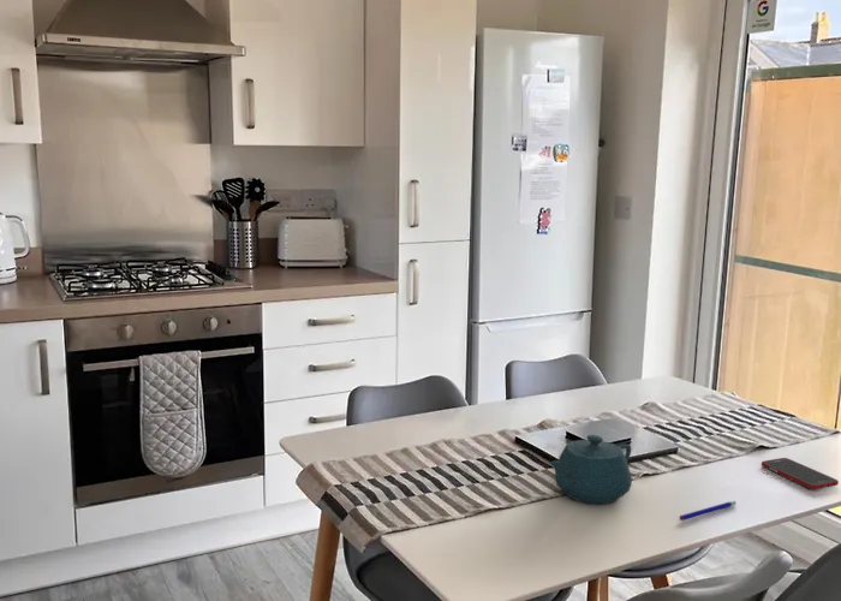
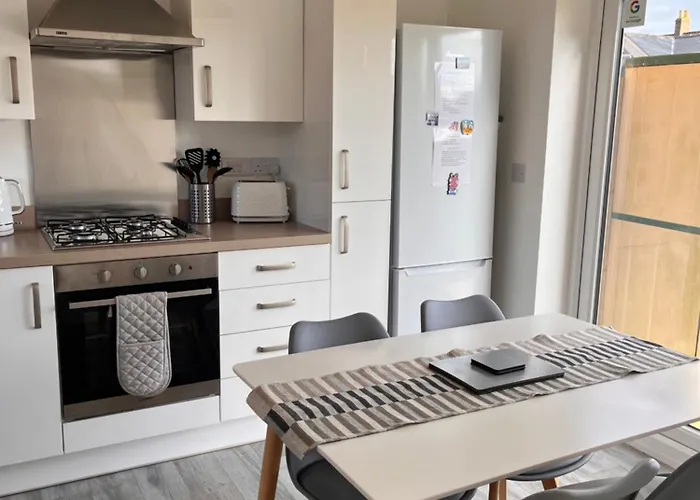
- teapot (590, 465)
- pen (708, 510)
- cell phone (798, 472)
